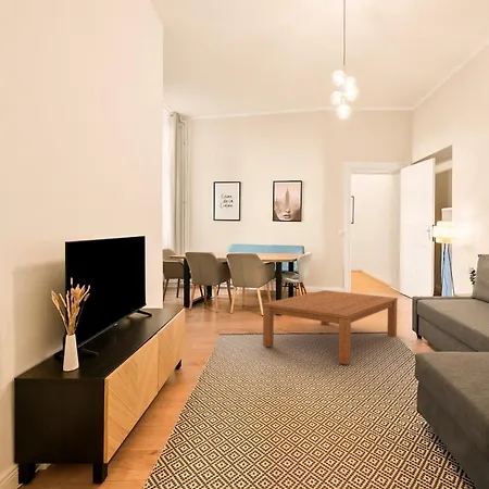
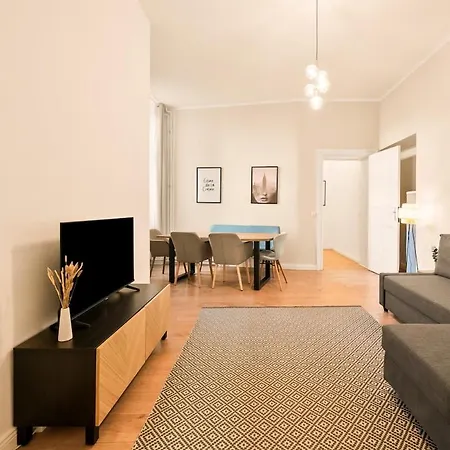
- coffee table (333, 321)
